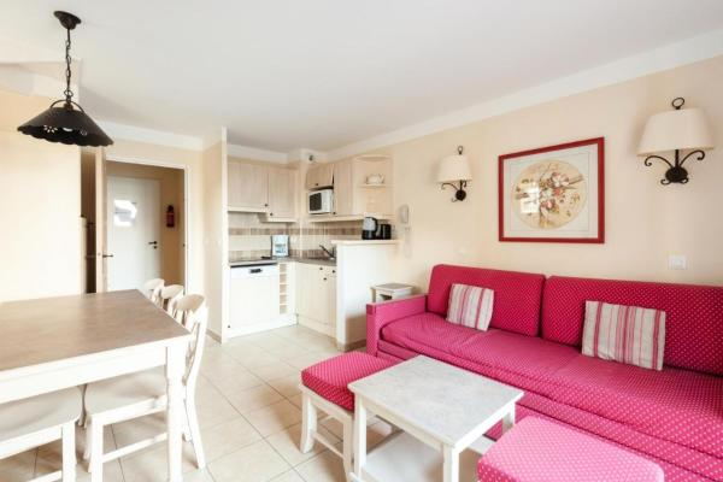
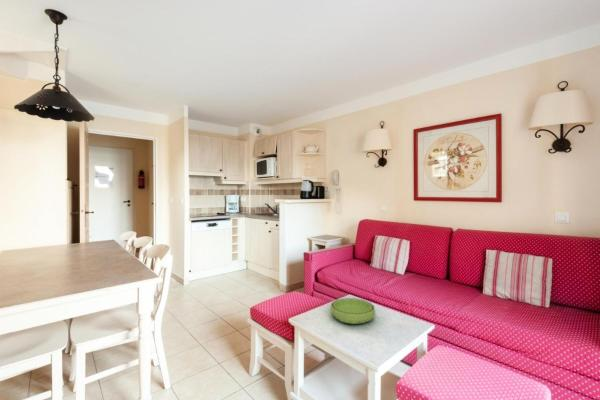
+ bowl (352, 311)
